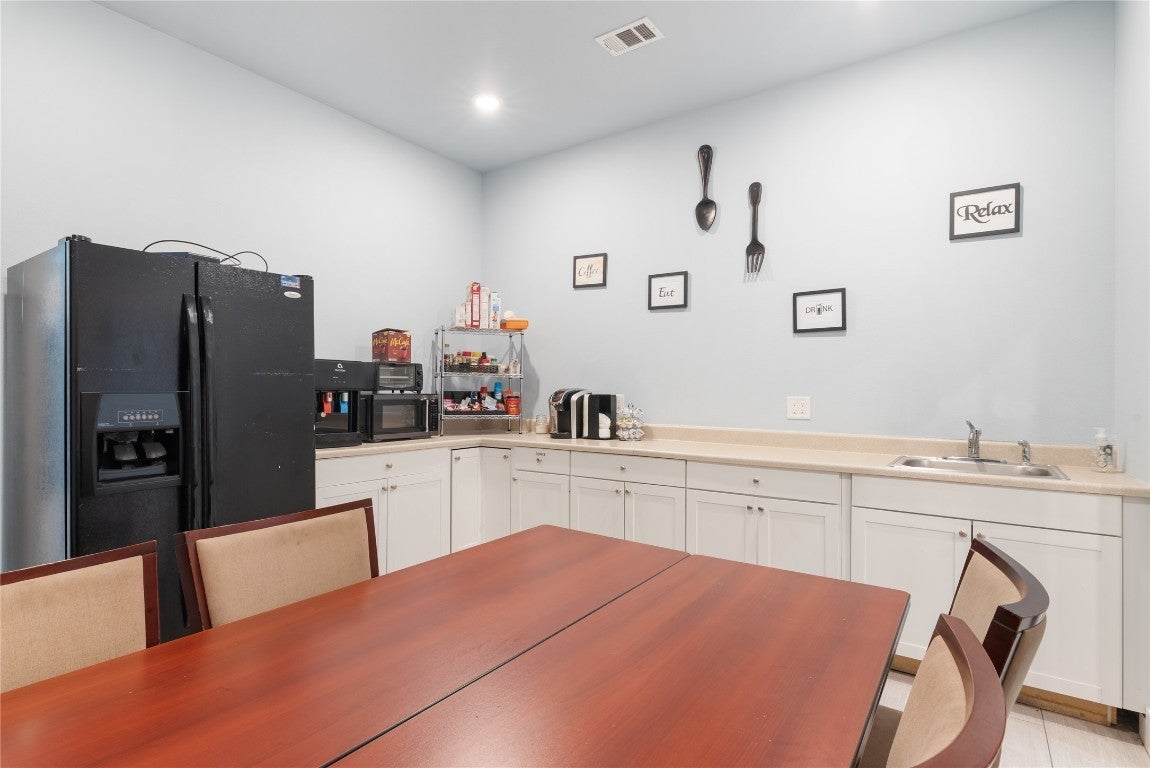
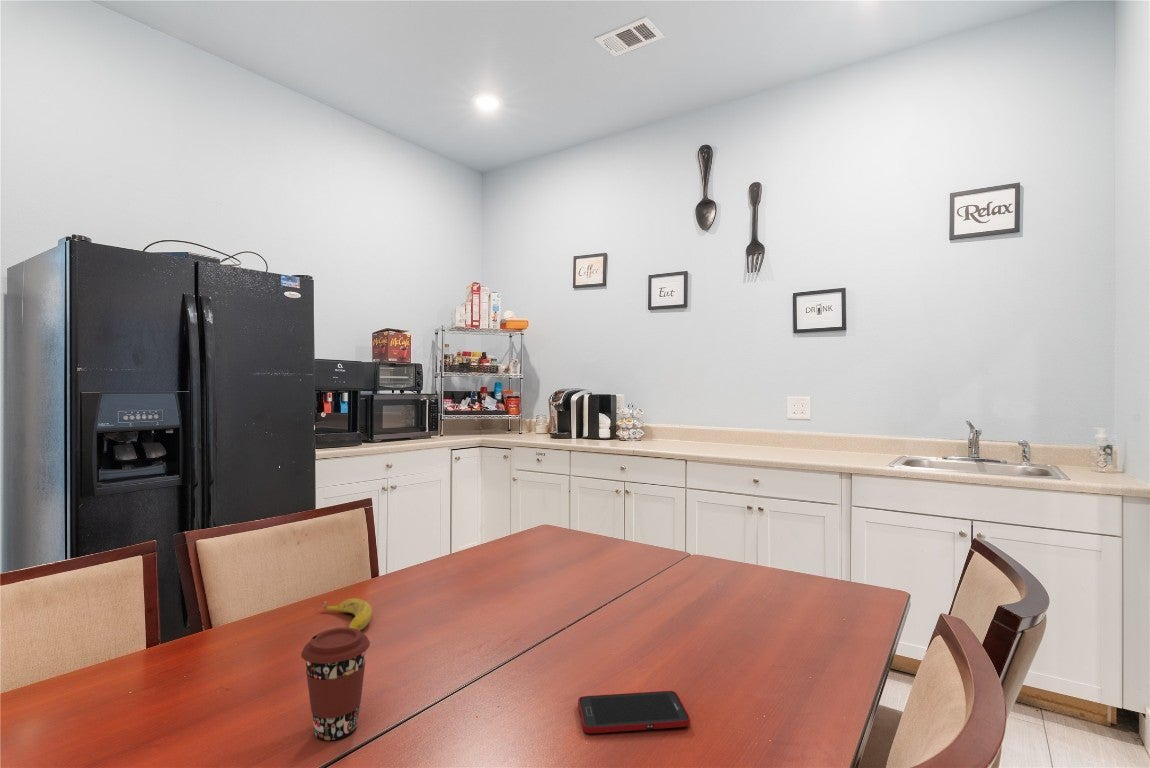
+ cell phone (632, 711)
+ banana (346, 611)
+ coffee cup (336, 682)
